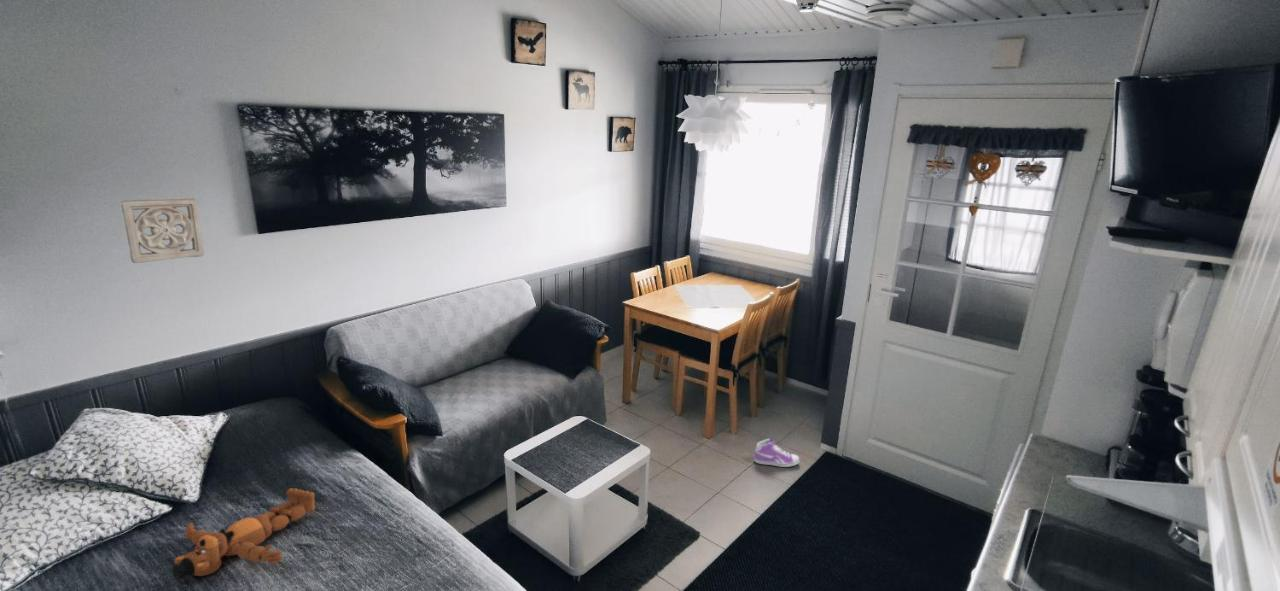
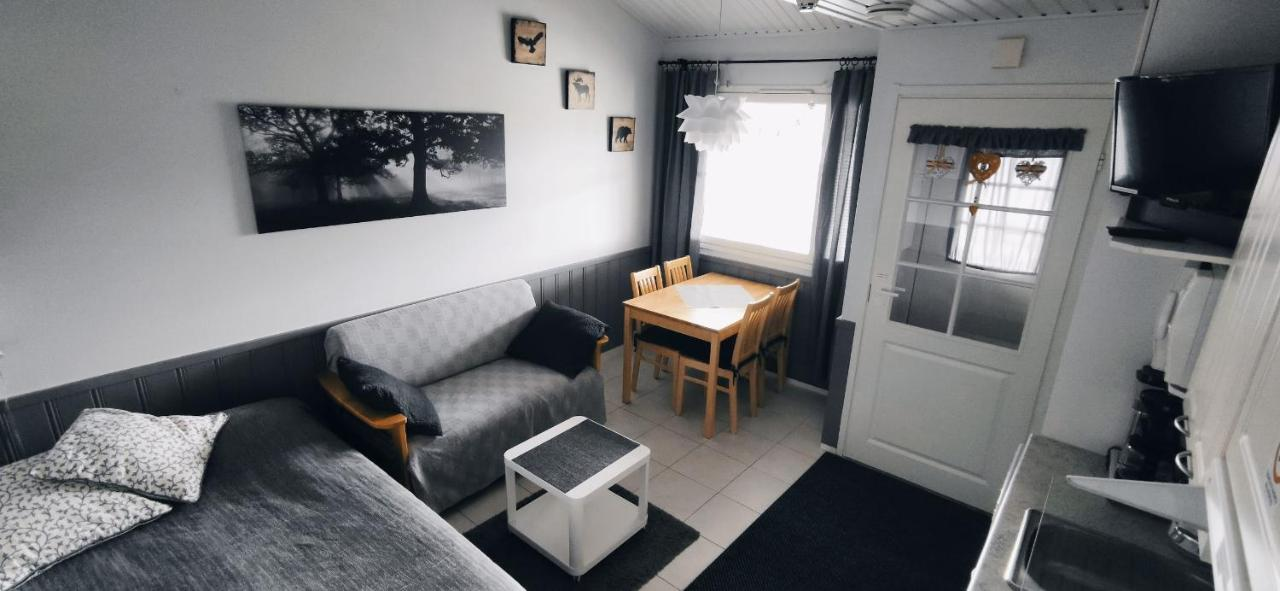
- sneaker (777, 451)
- teddy bear (245, 532)
- wall ornament (163, 230)
